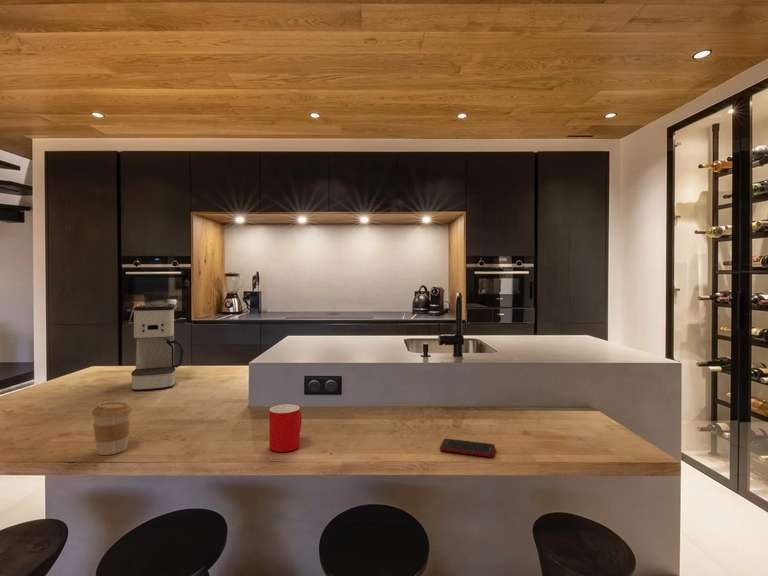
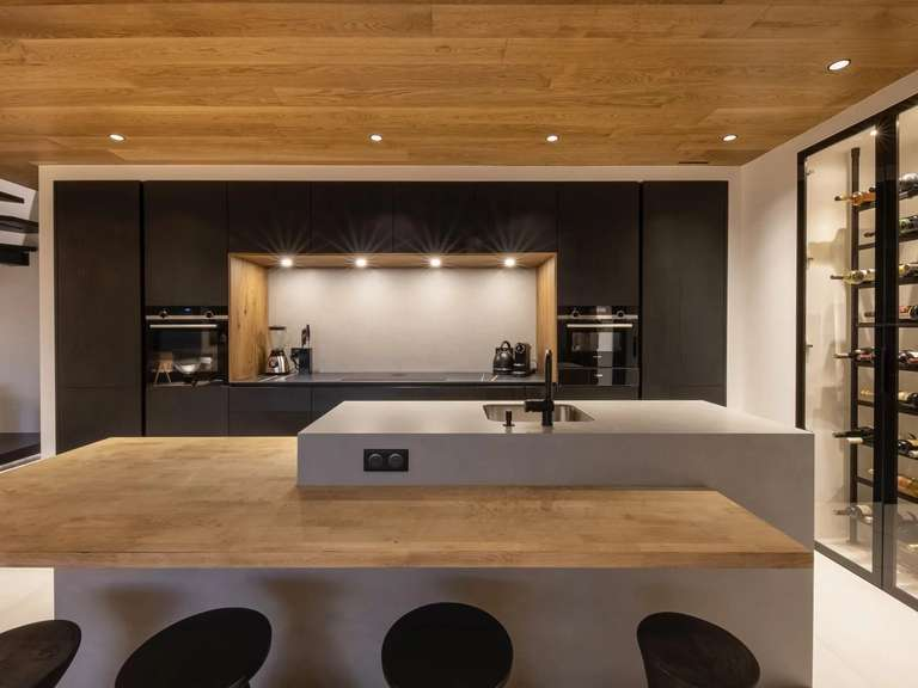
- cell phone (467, 447)
- cup (288, 425)
- coffee cup (112, 426)
- coffee maker (158, 345)
